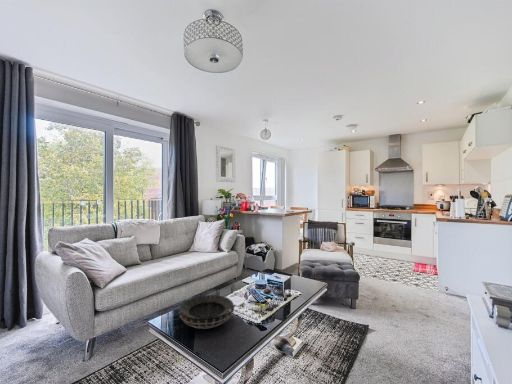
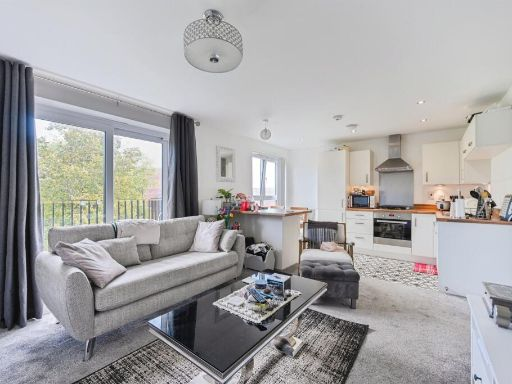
- decorative bowl (207, 313)
